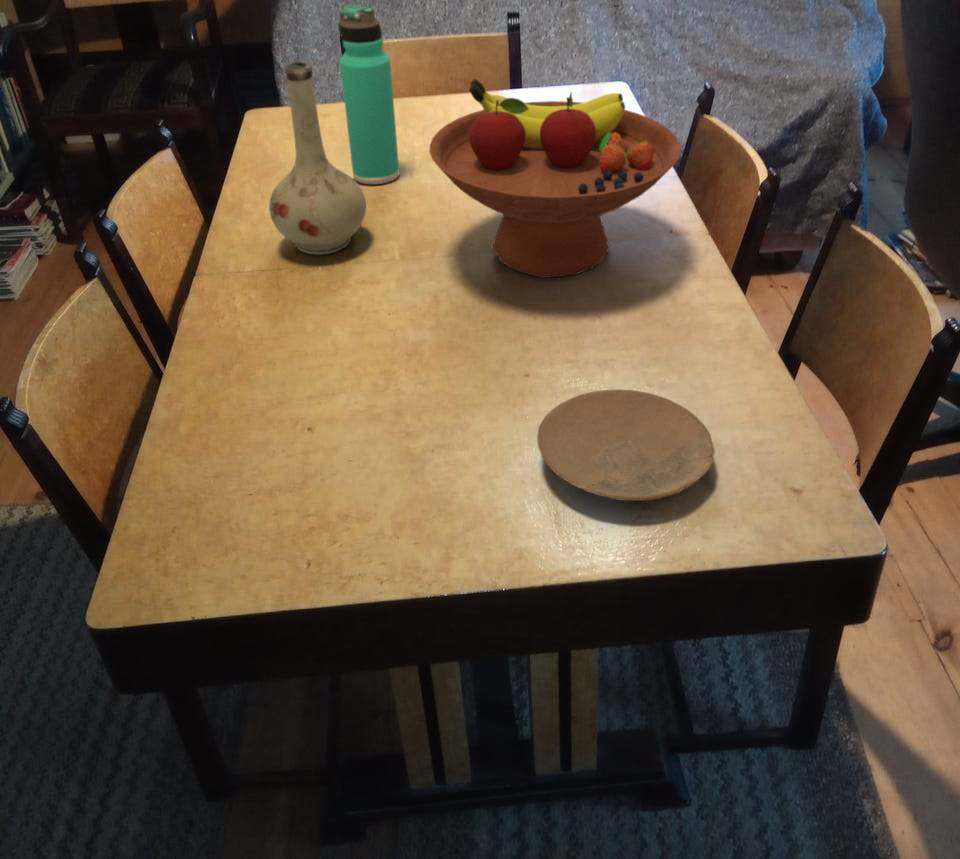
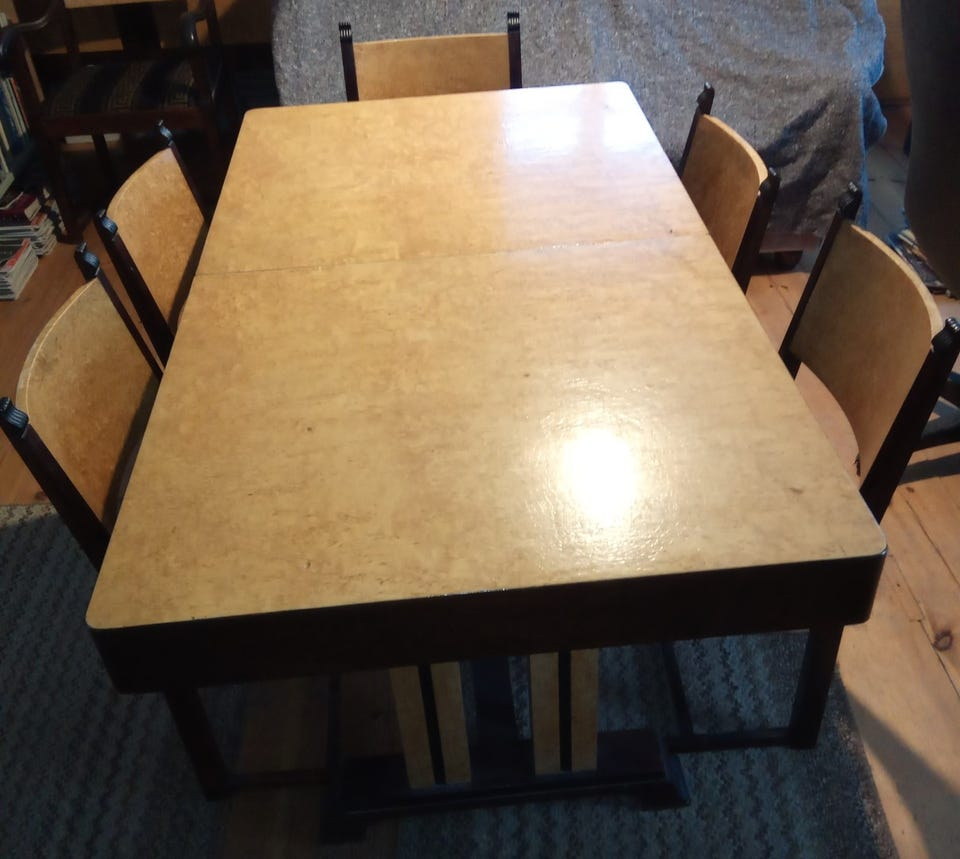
- thermos bottle (368, 96)
- vase (311, 159)
- plate (623, 449)
- fruit bowl (552, 178)
